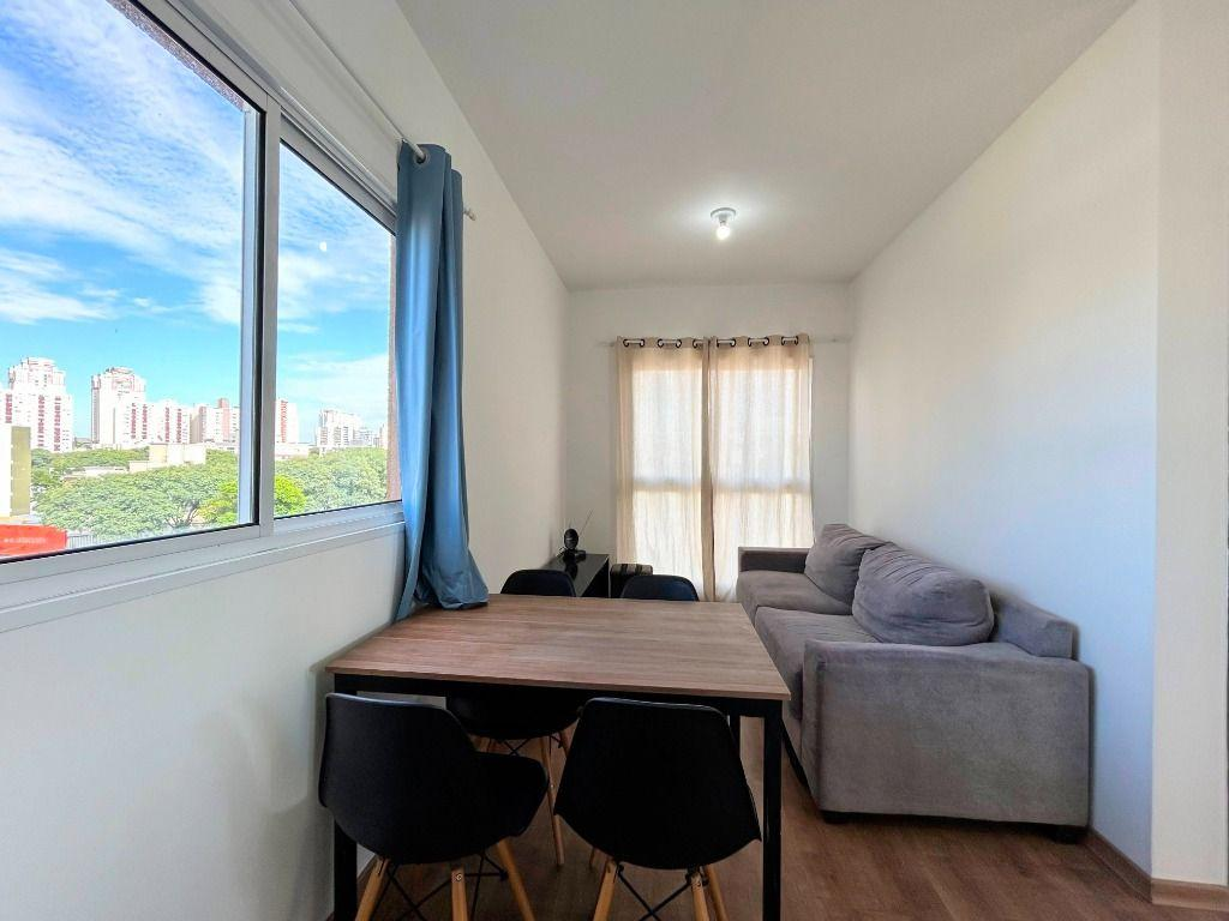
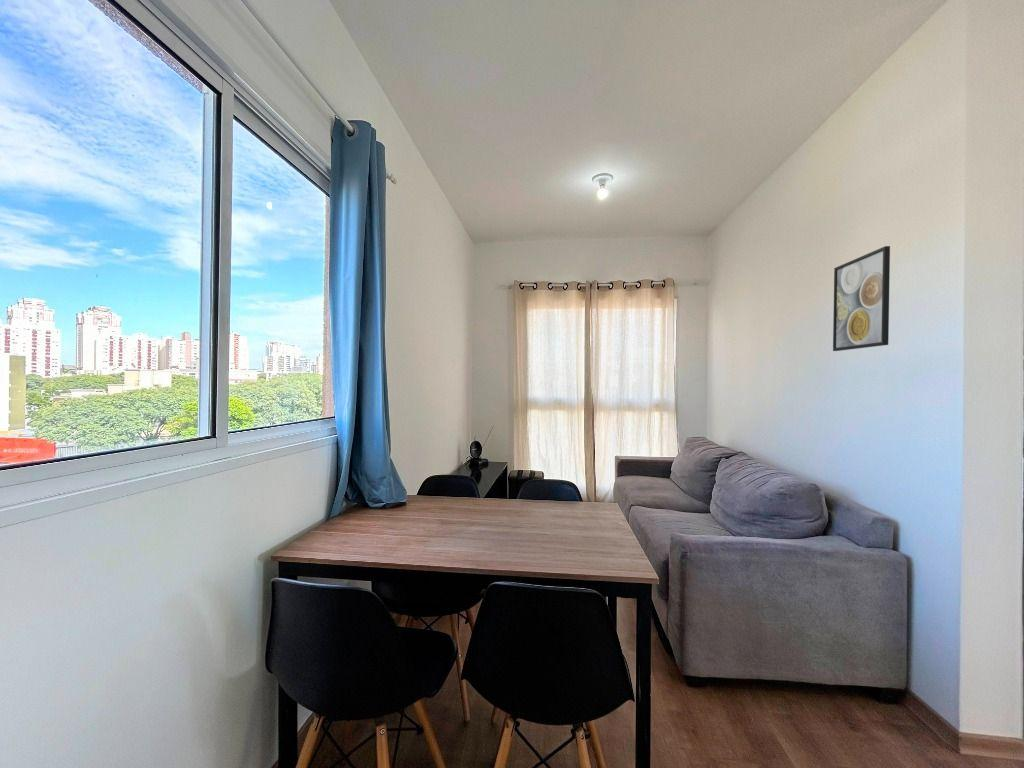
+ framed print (858, 303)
